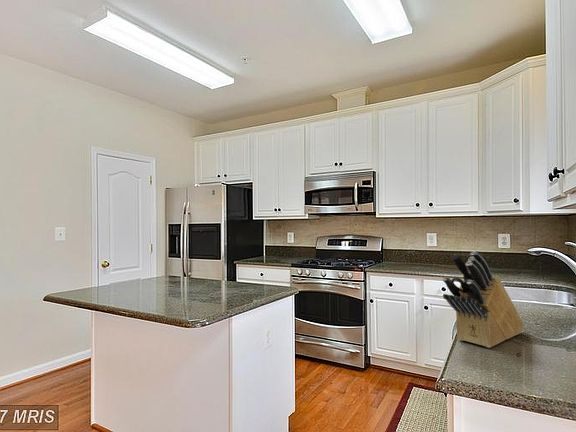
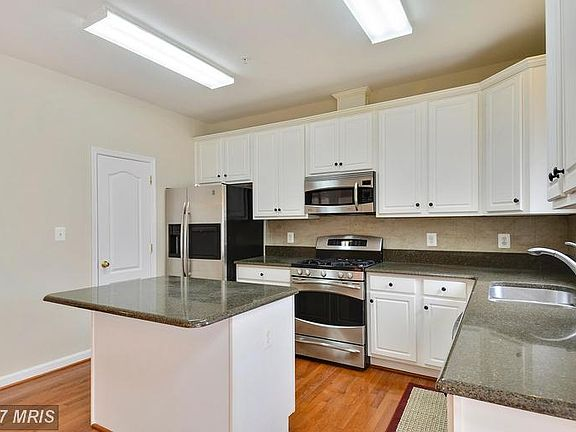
- knife block (484, 293)
